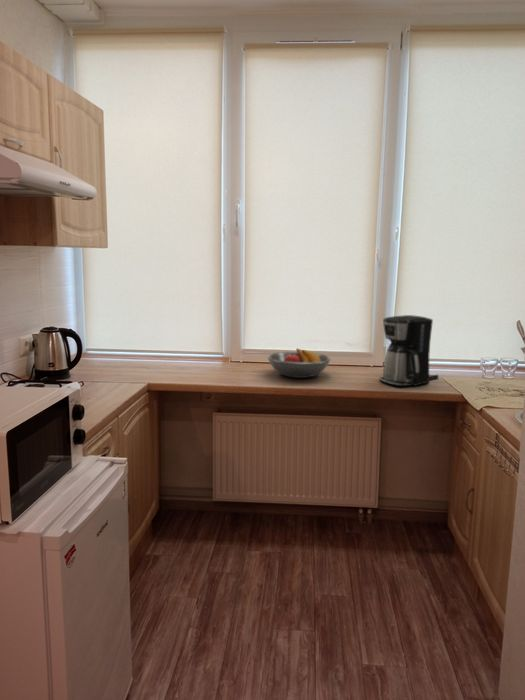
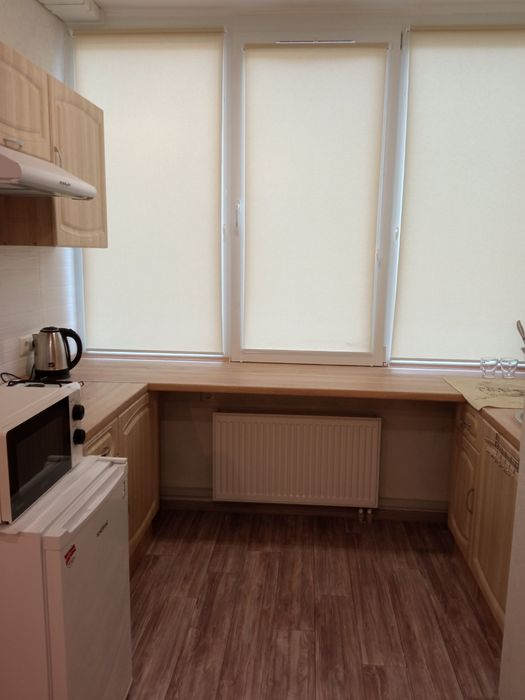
- coffee maker (414, 350)
- fruit bowl (298, 363)
